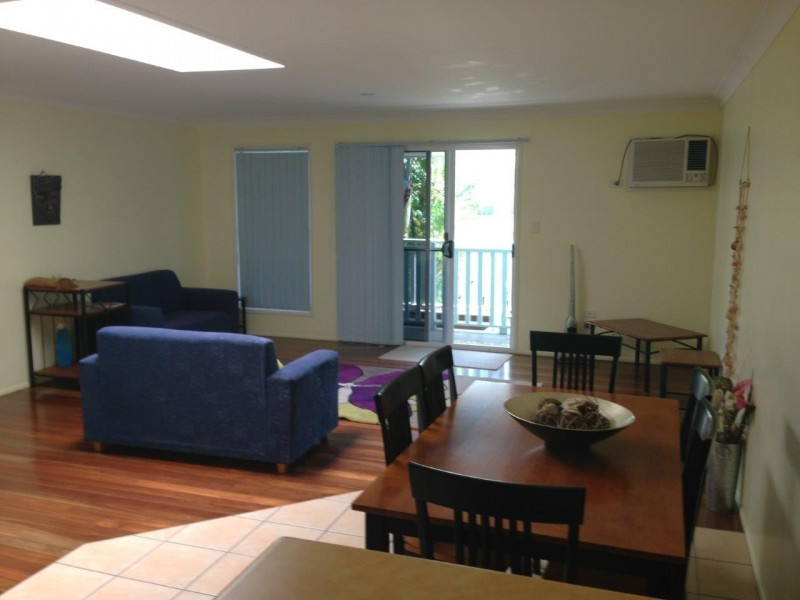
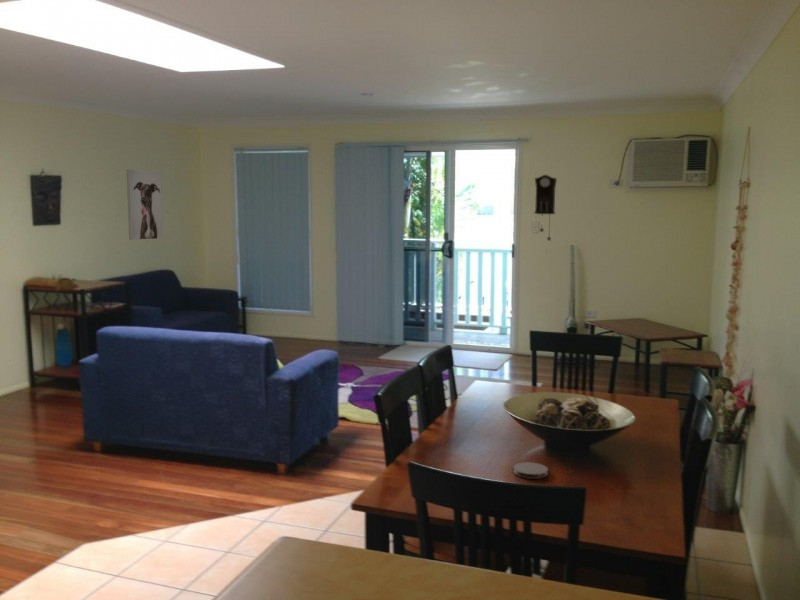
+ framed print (145, 205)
+ pendulum clock (545, 208)
+ coaster (530, 470)
